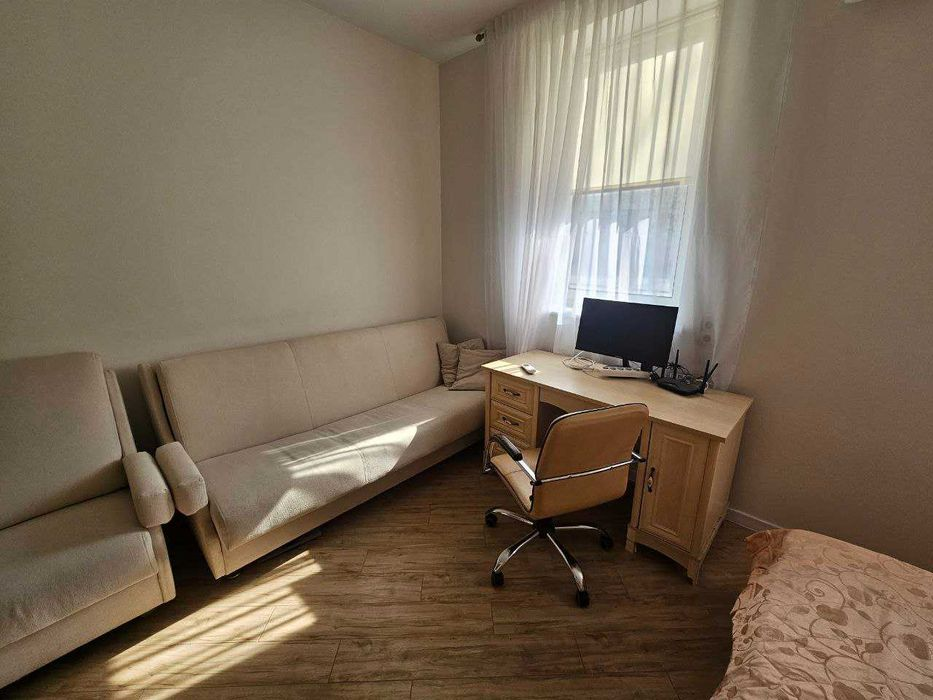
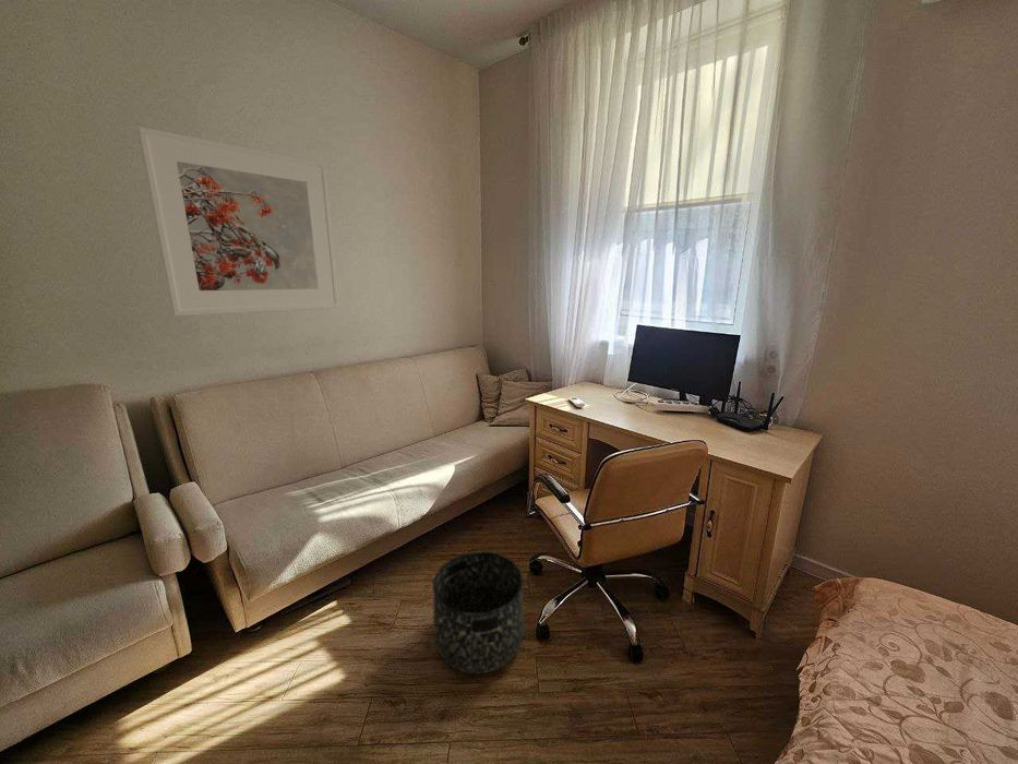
+ basket (478, 610)
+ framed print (255, 232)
